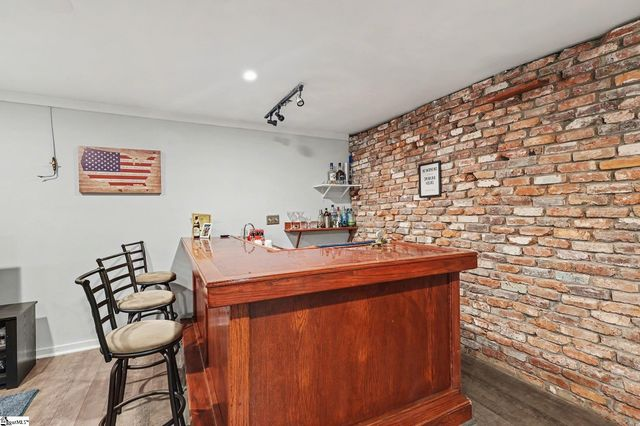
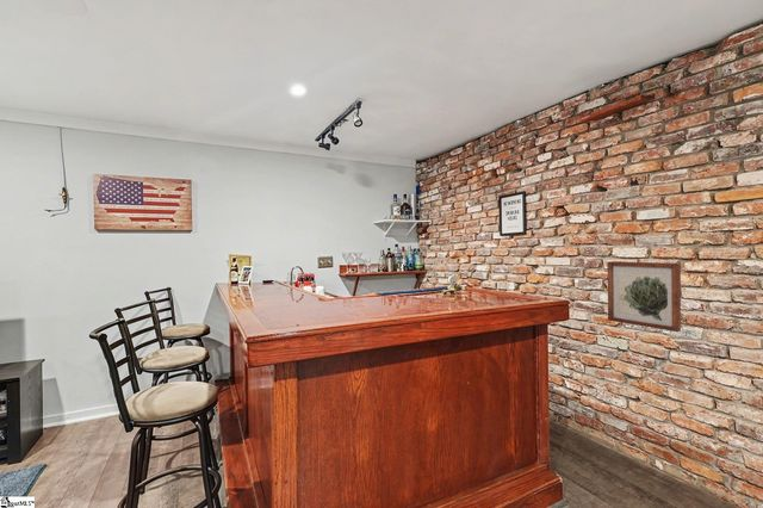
+ wall art (641, 293)
